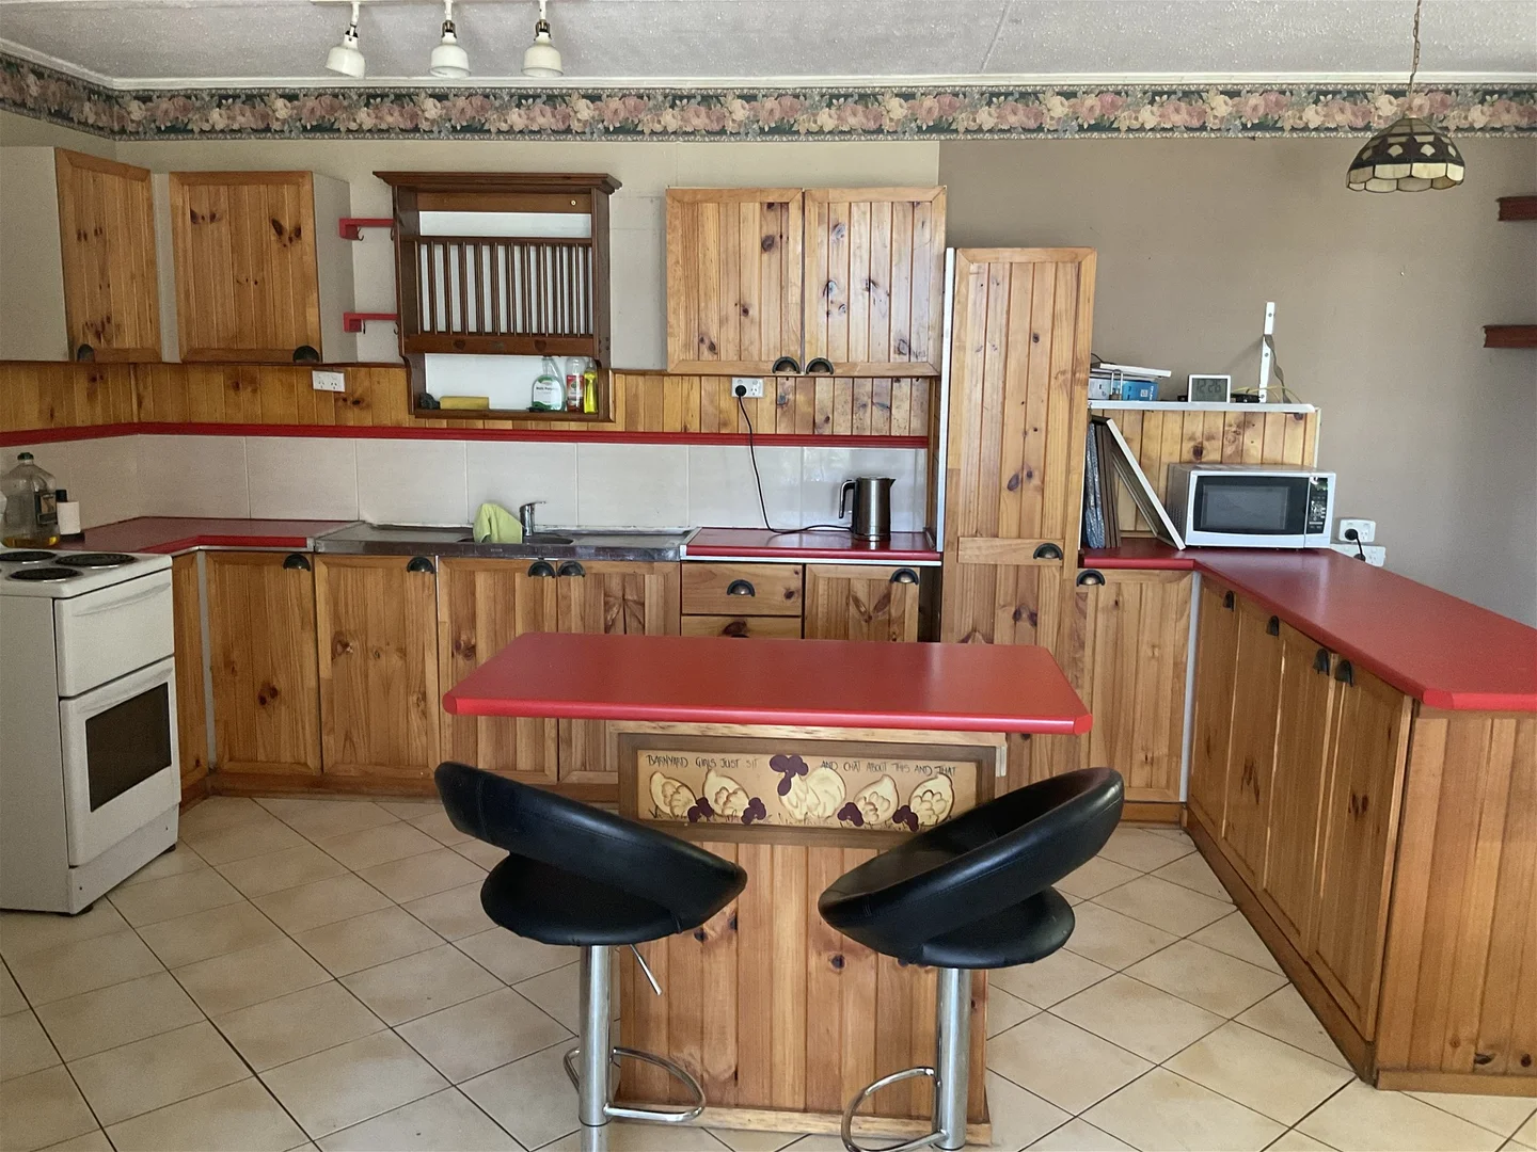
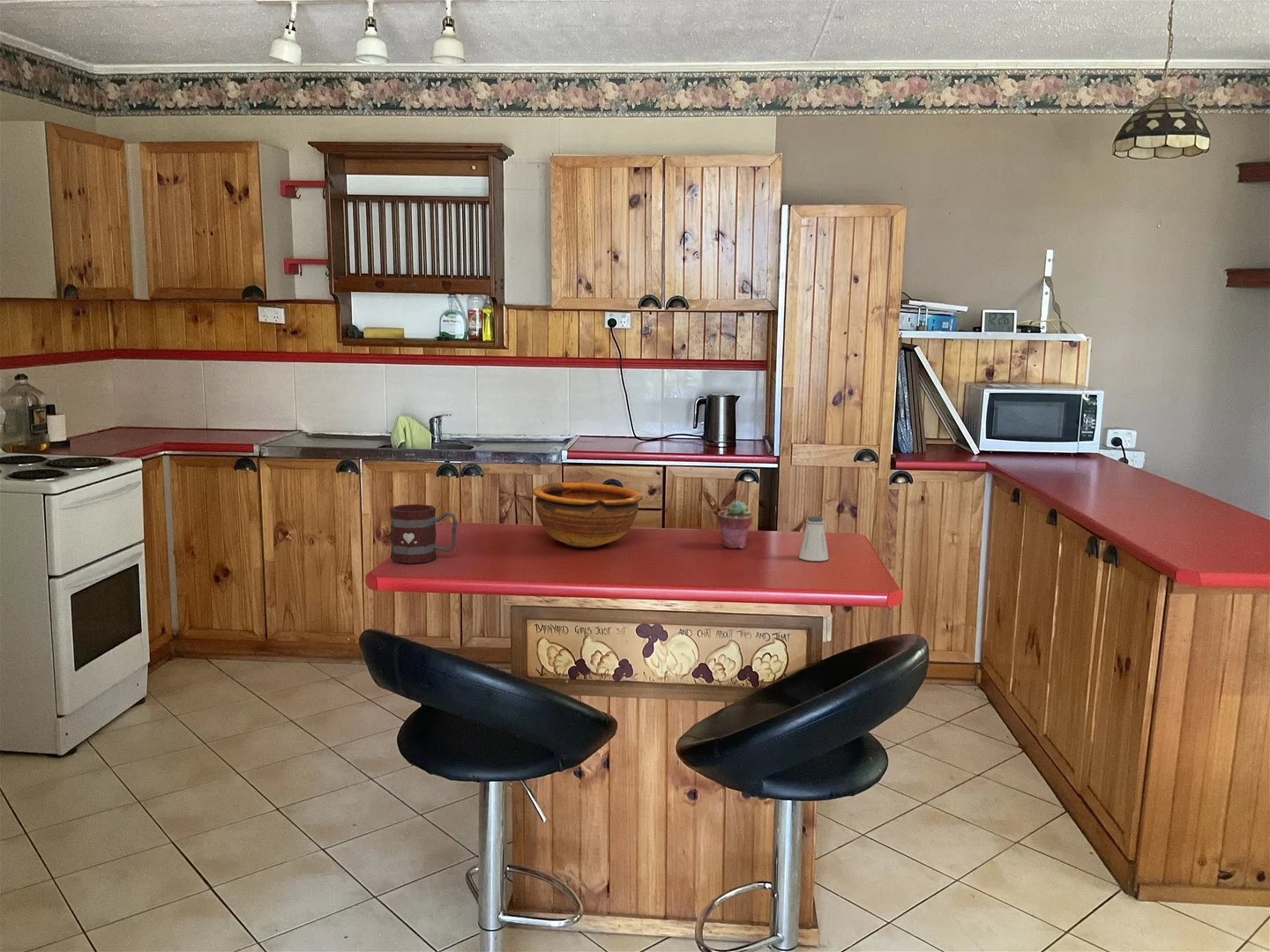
+ bowl (586, 517)
+ saltshaker (814, 538)
+ mug (423, 533)
+ potted succulent (735, 523)
